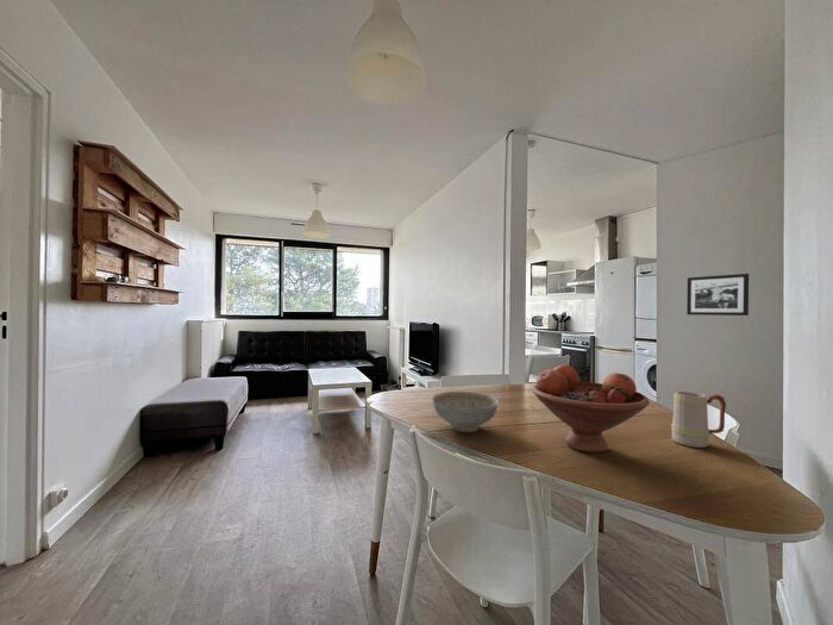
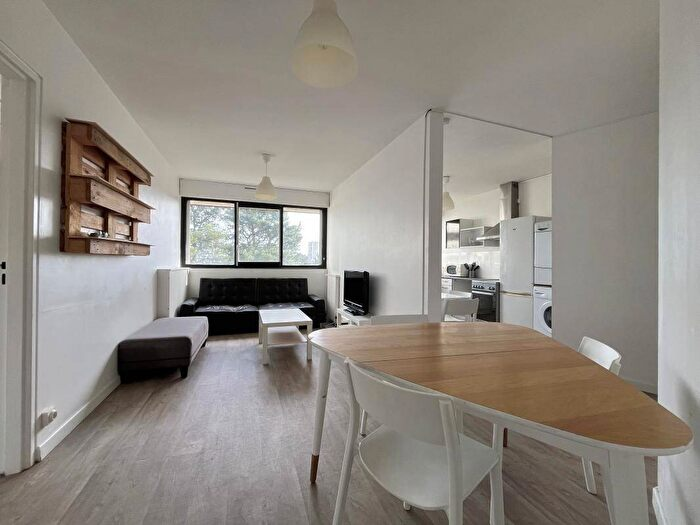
- picture frame (715, 295)
- fruit bowl (585, 407)
- decorative bowl (464, 413)
- mug (697, 418)
